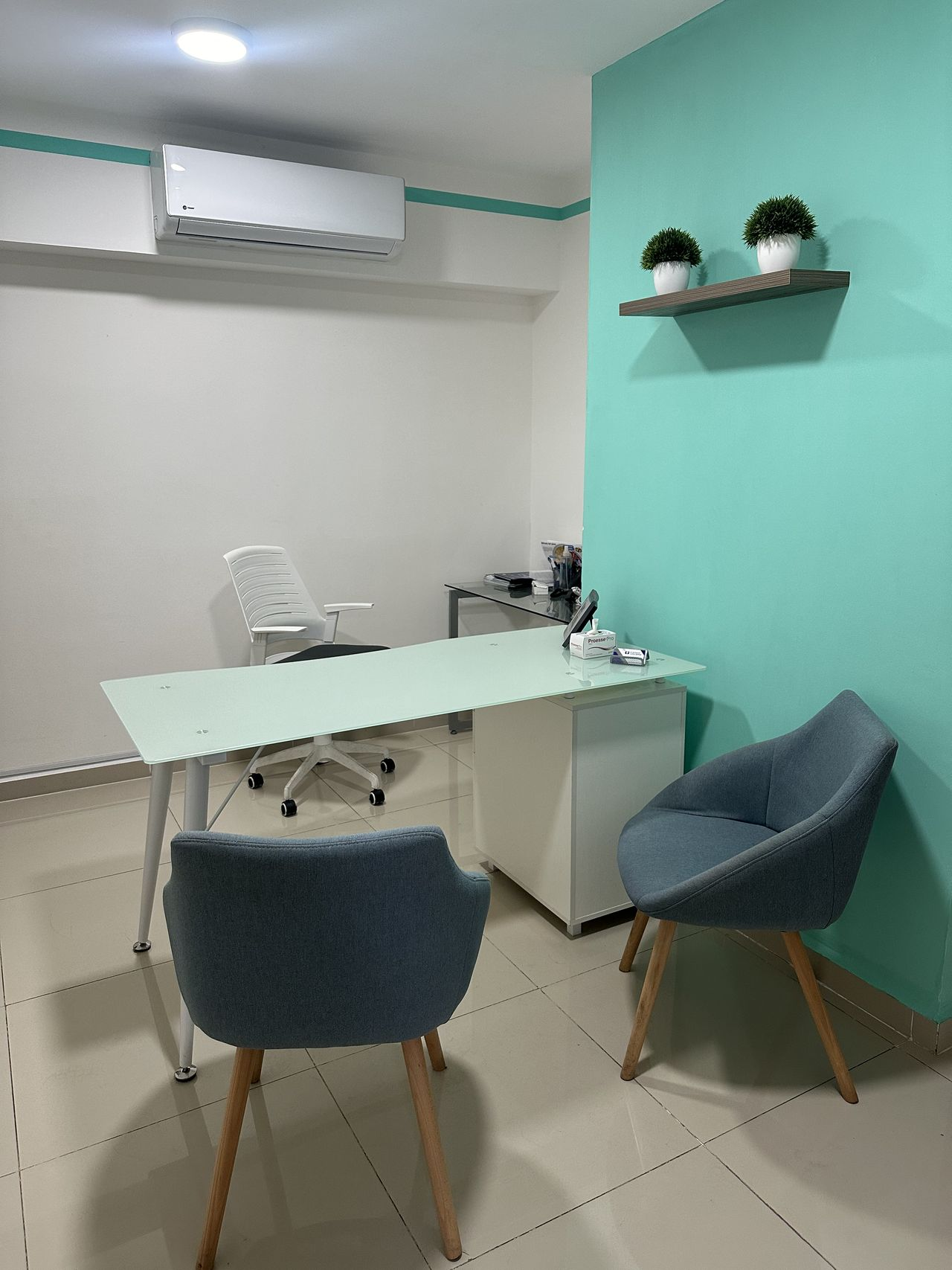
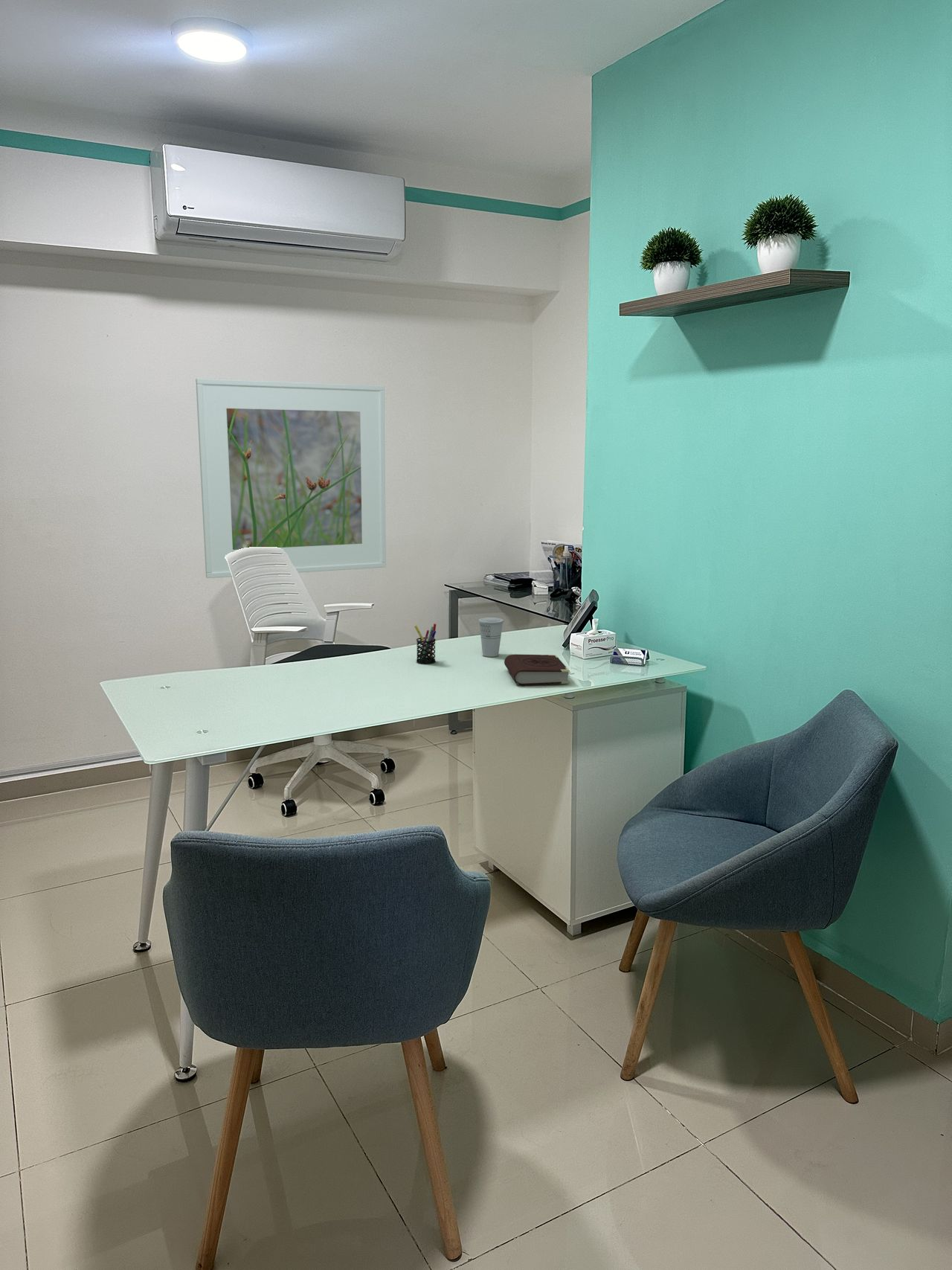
+ cup (490, 637)
+ book (536, 668)
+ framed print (297, 479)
+ pen holder (428, 641)
